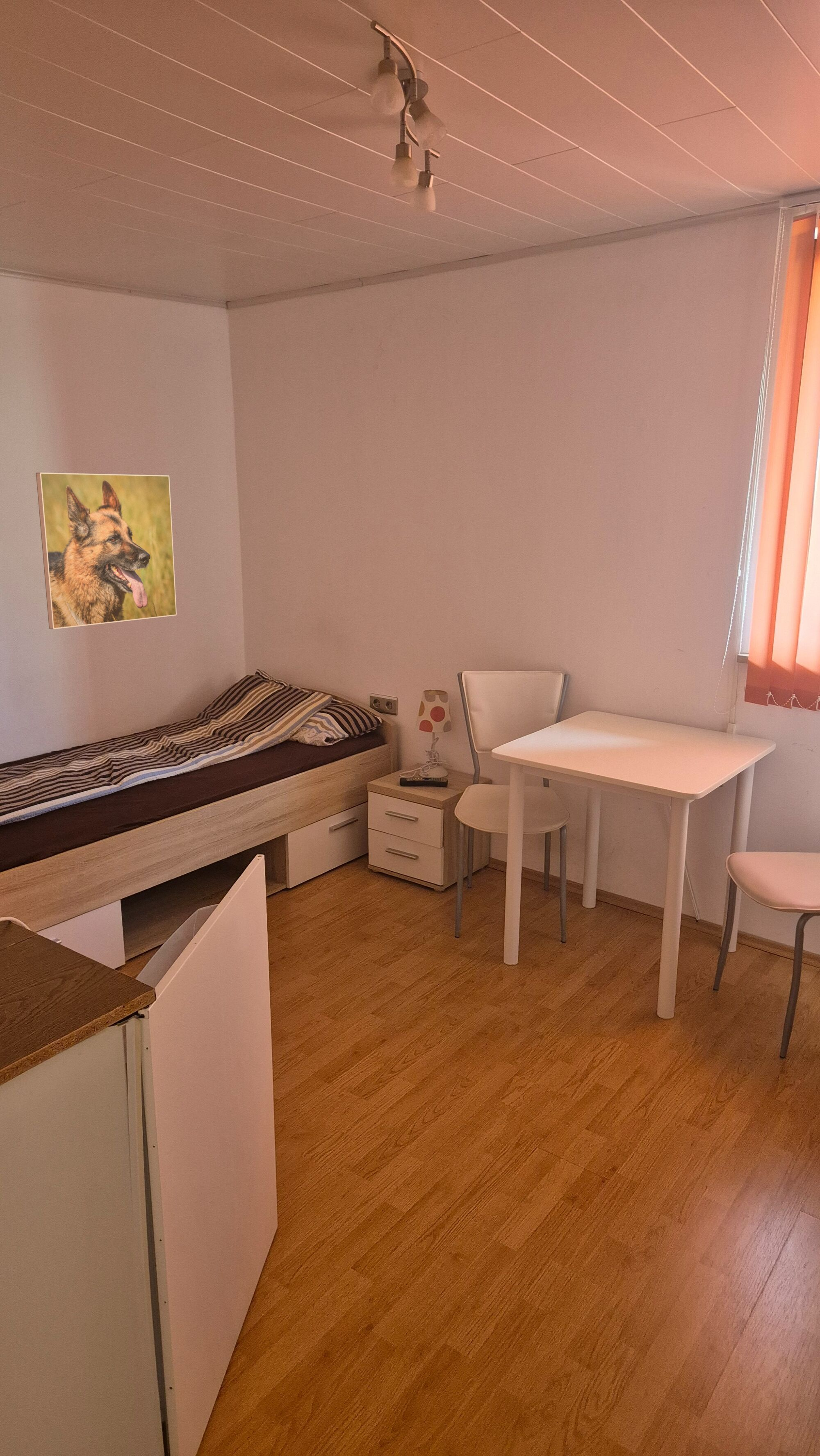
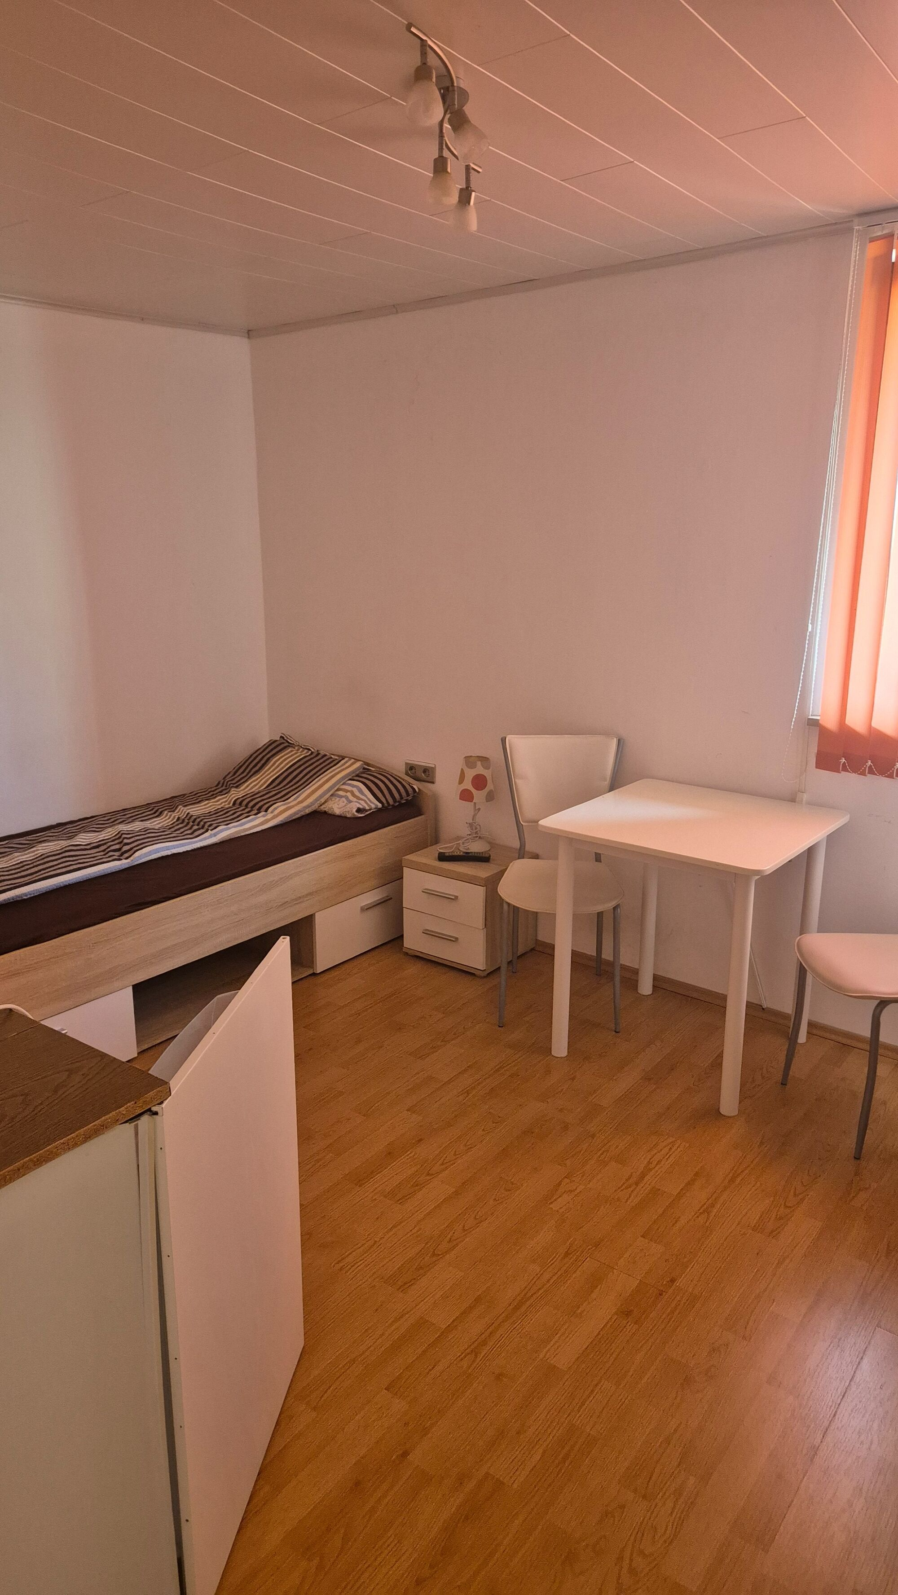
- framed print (111, 549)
